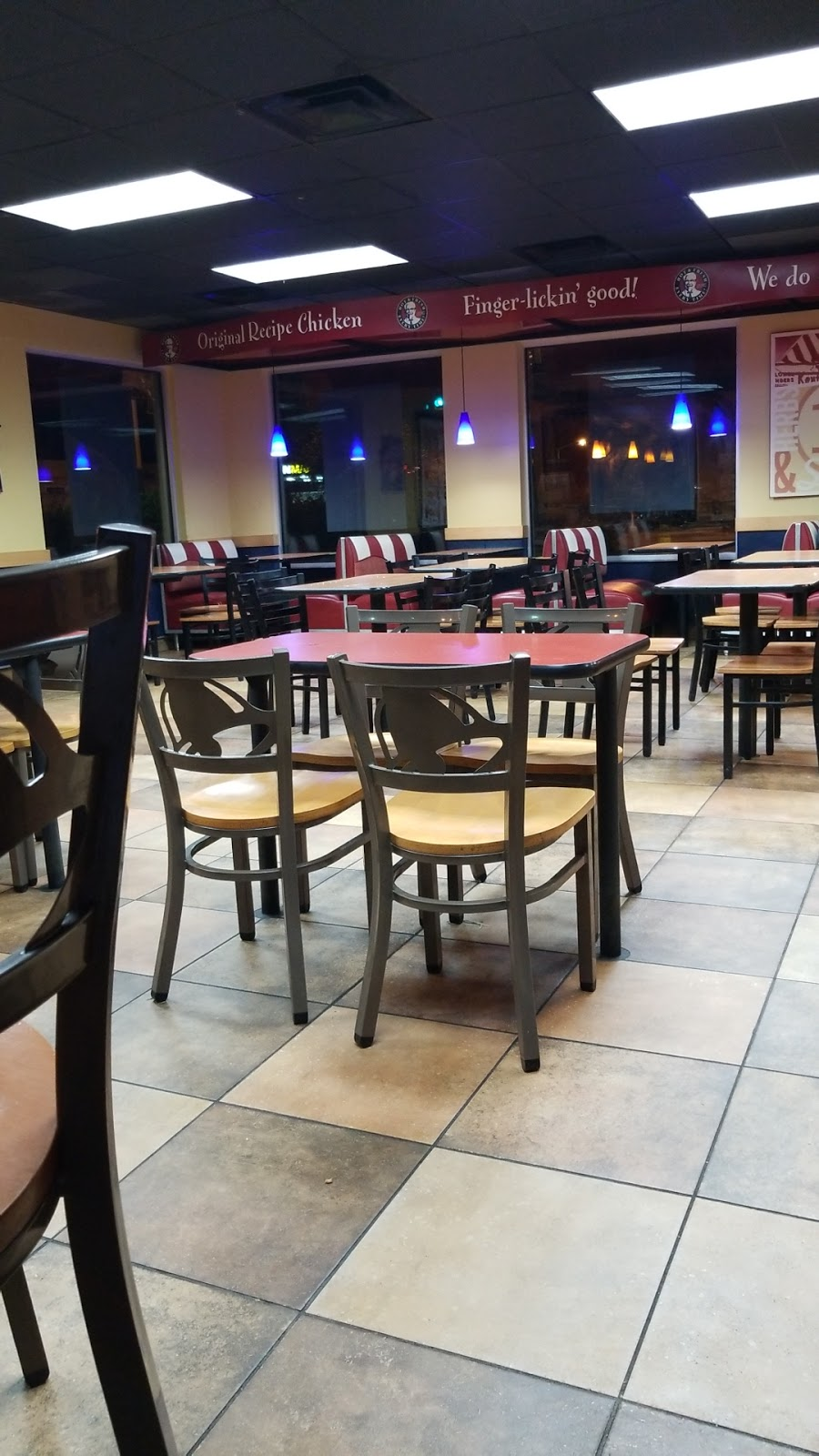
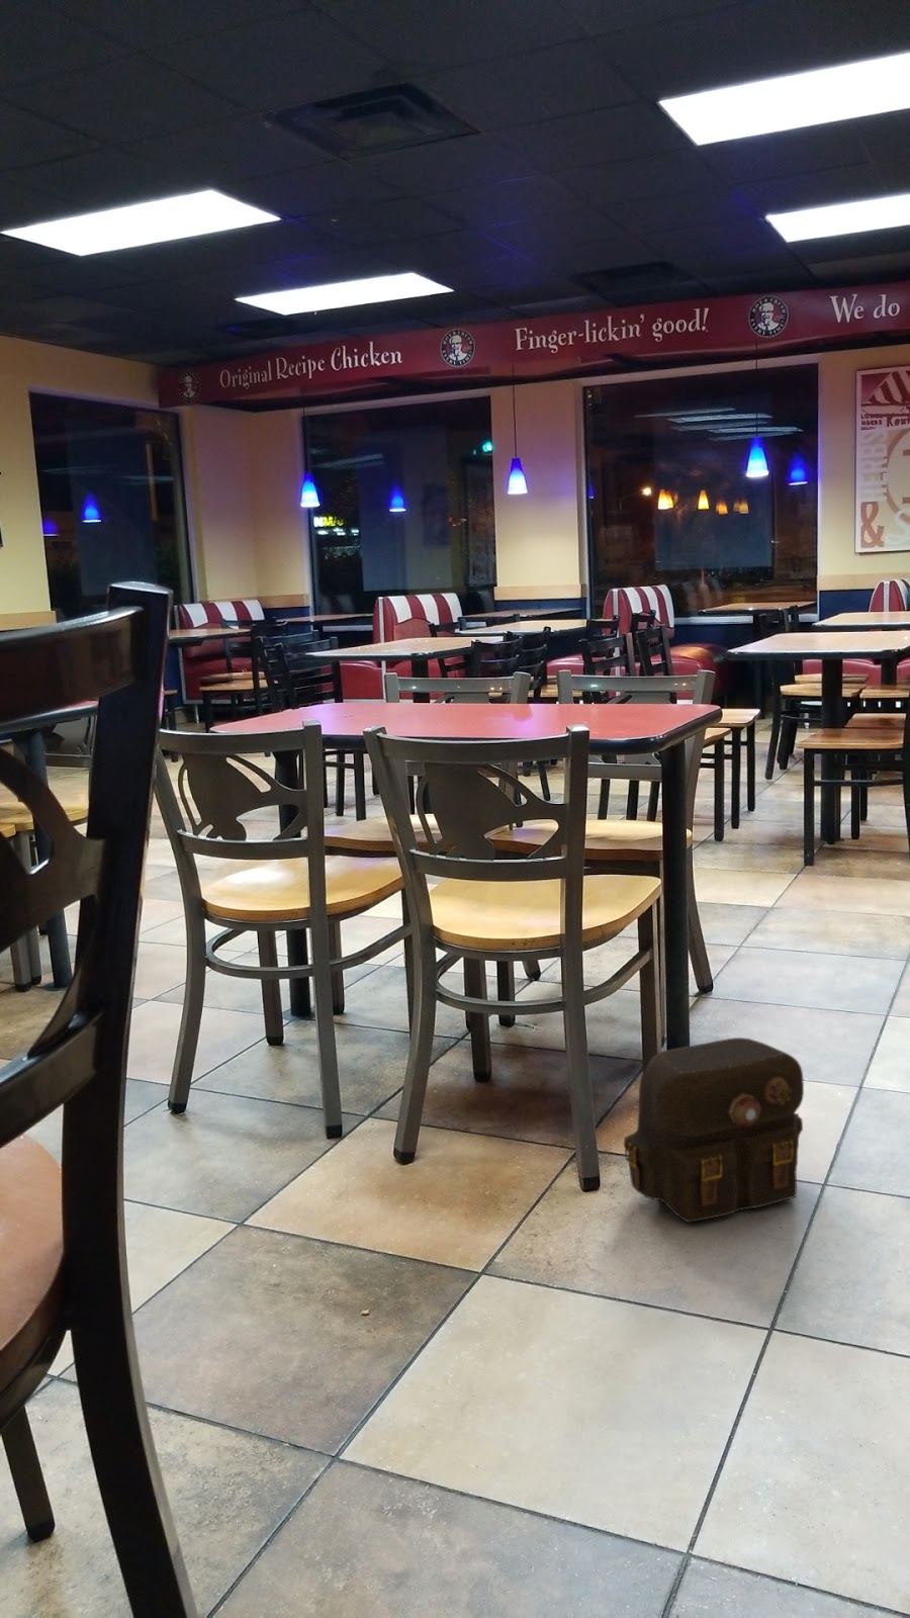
+ backpack (712, 1120)
